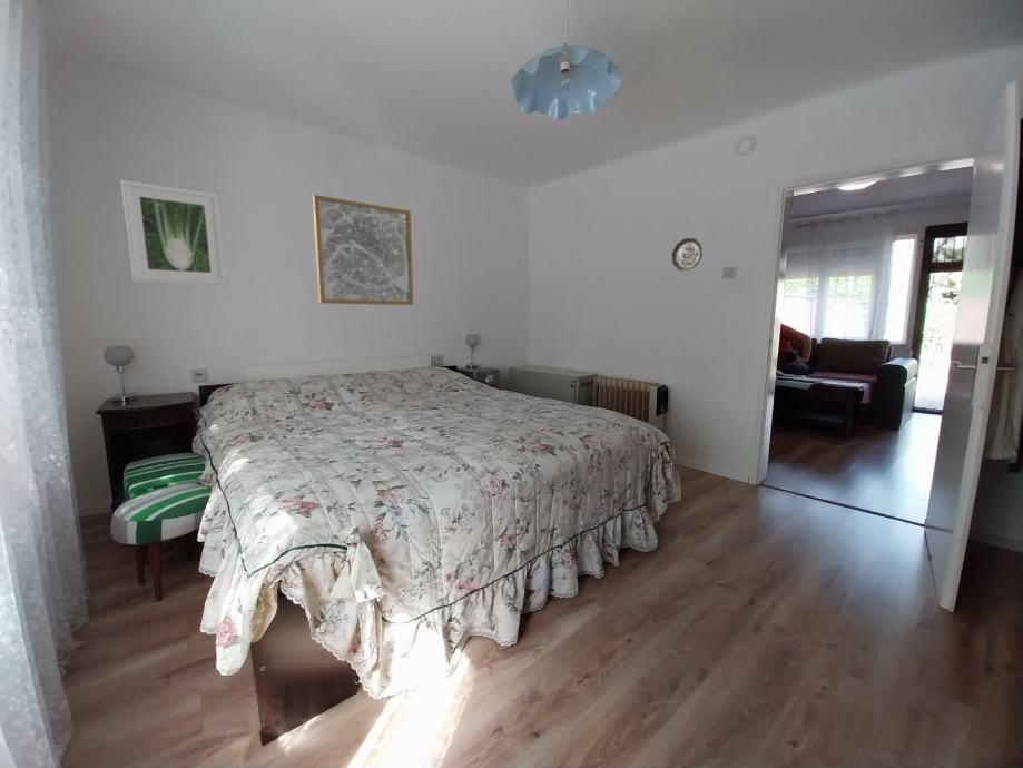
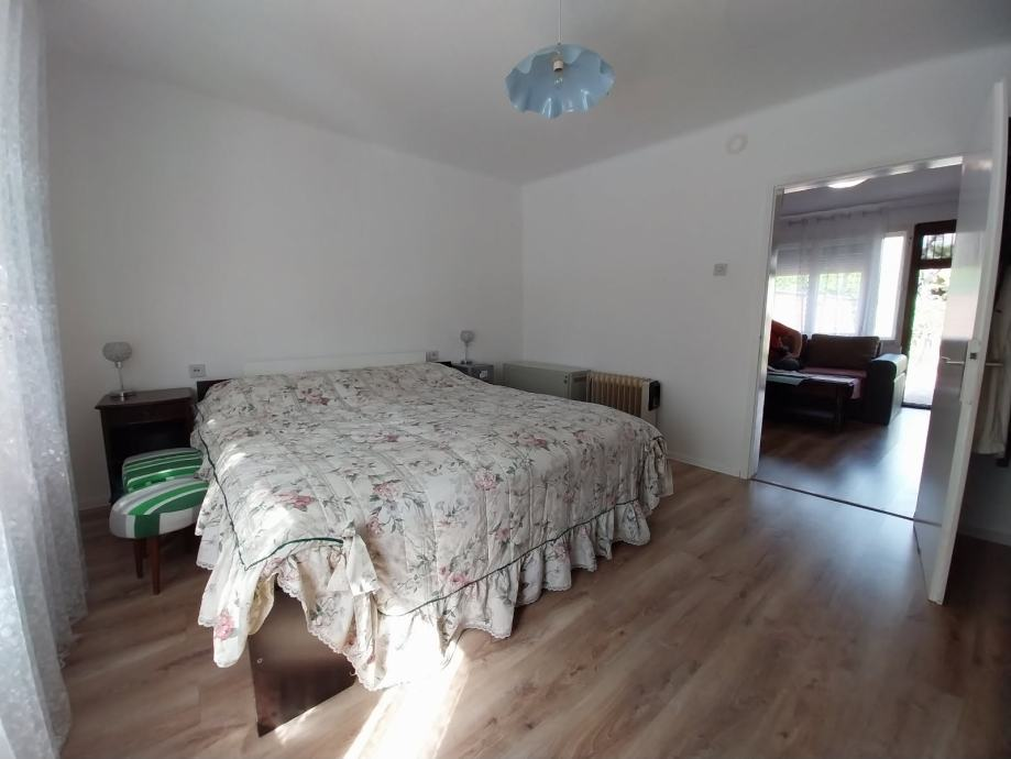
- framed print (176, 236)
- decorative plate (687, 255)
- wall art (366, 254)
